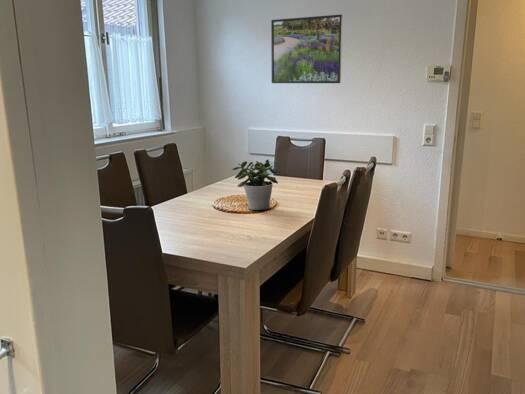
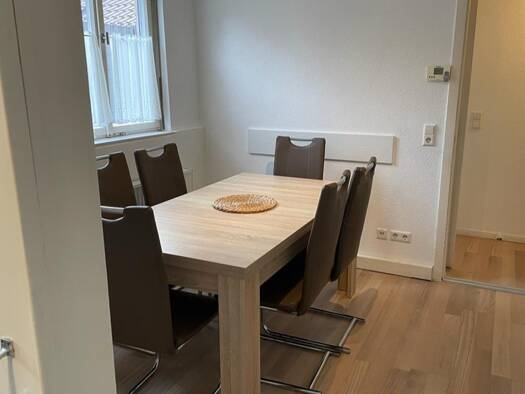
- potted plant (255, 182)
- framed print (305, 50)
